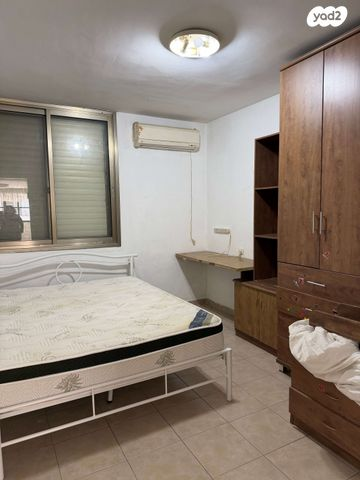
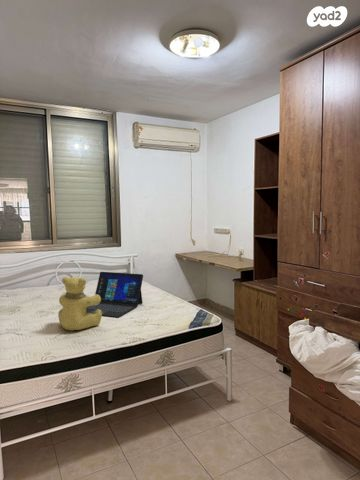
+ teddy bear (74, 302)
+ laptop (109, 292)
